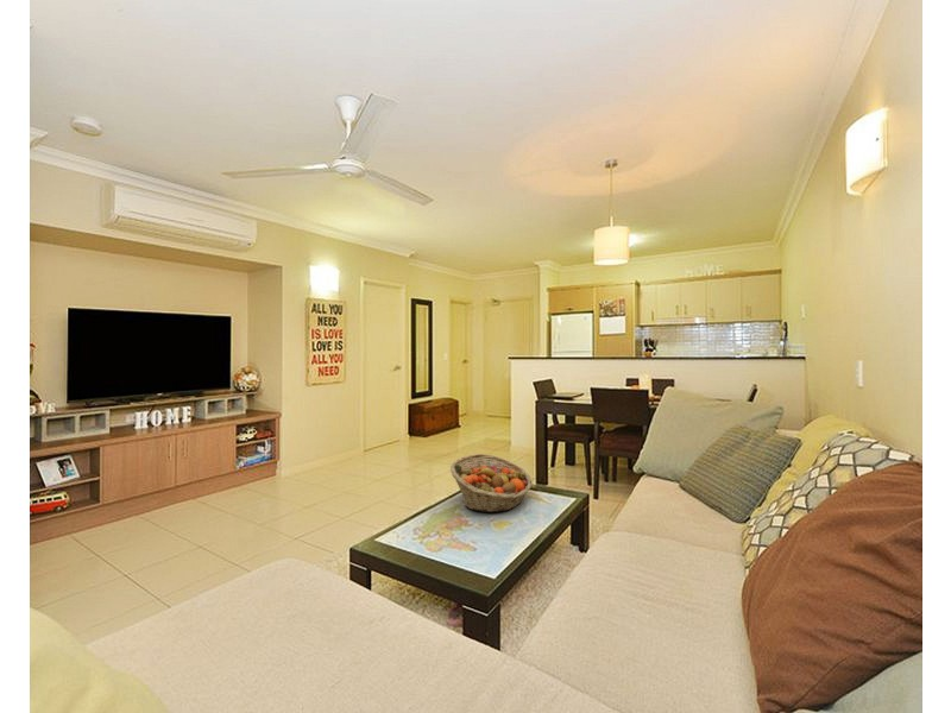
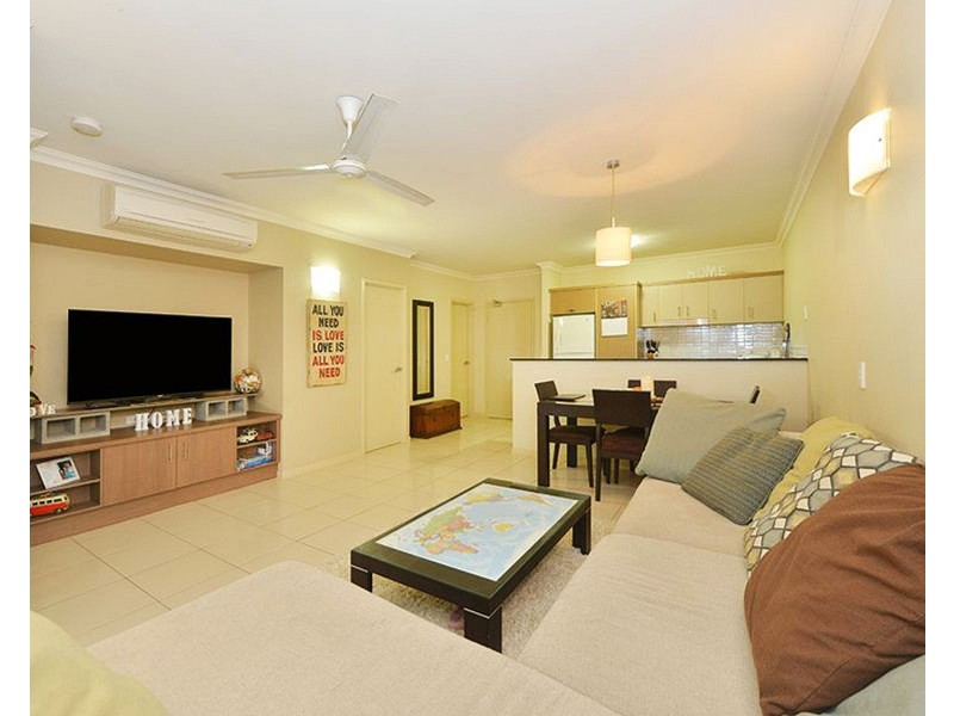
- fruit basket (491, 480)
